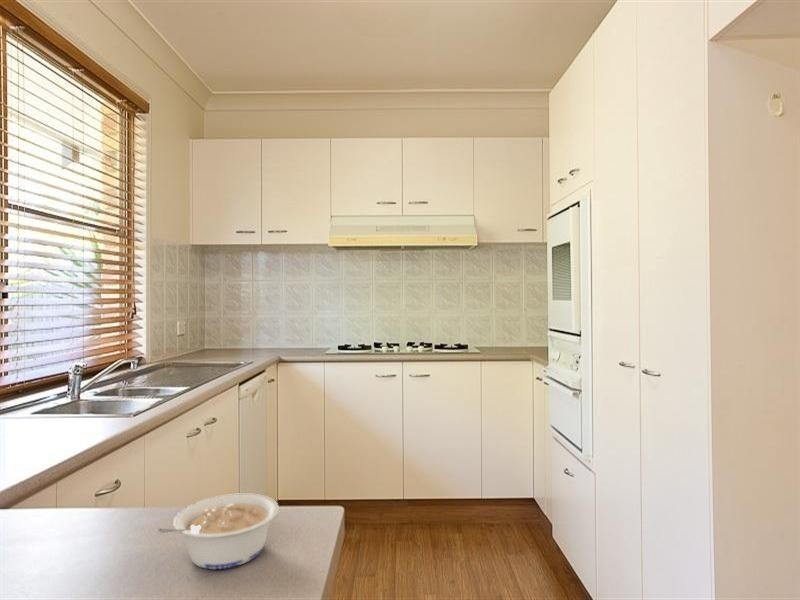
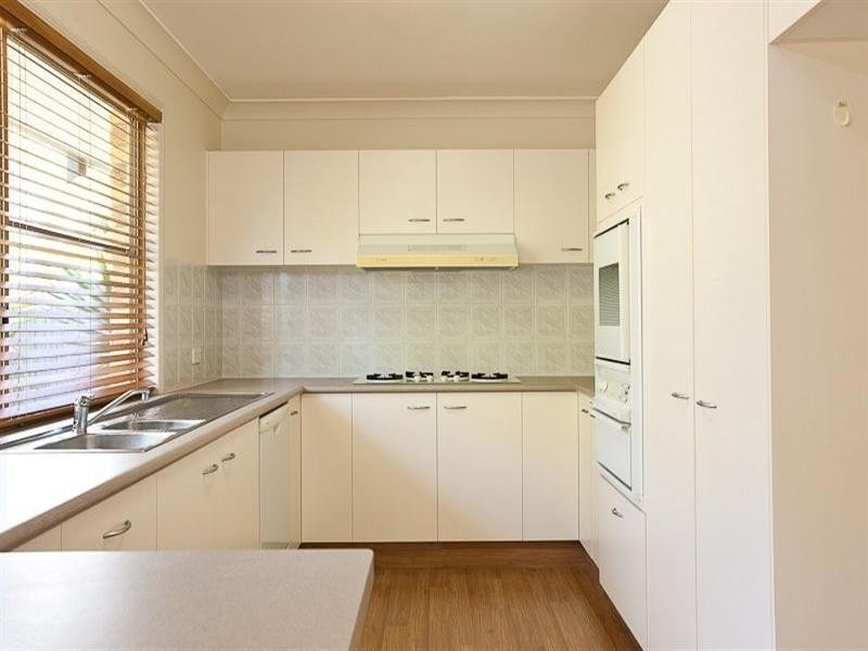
- legume (226, 529)
